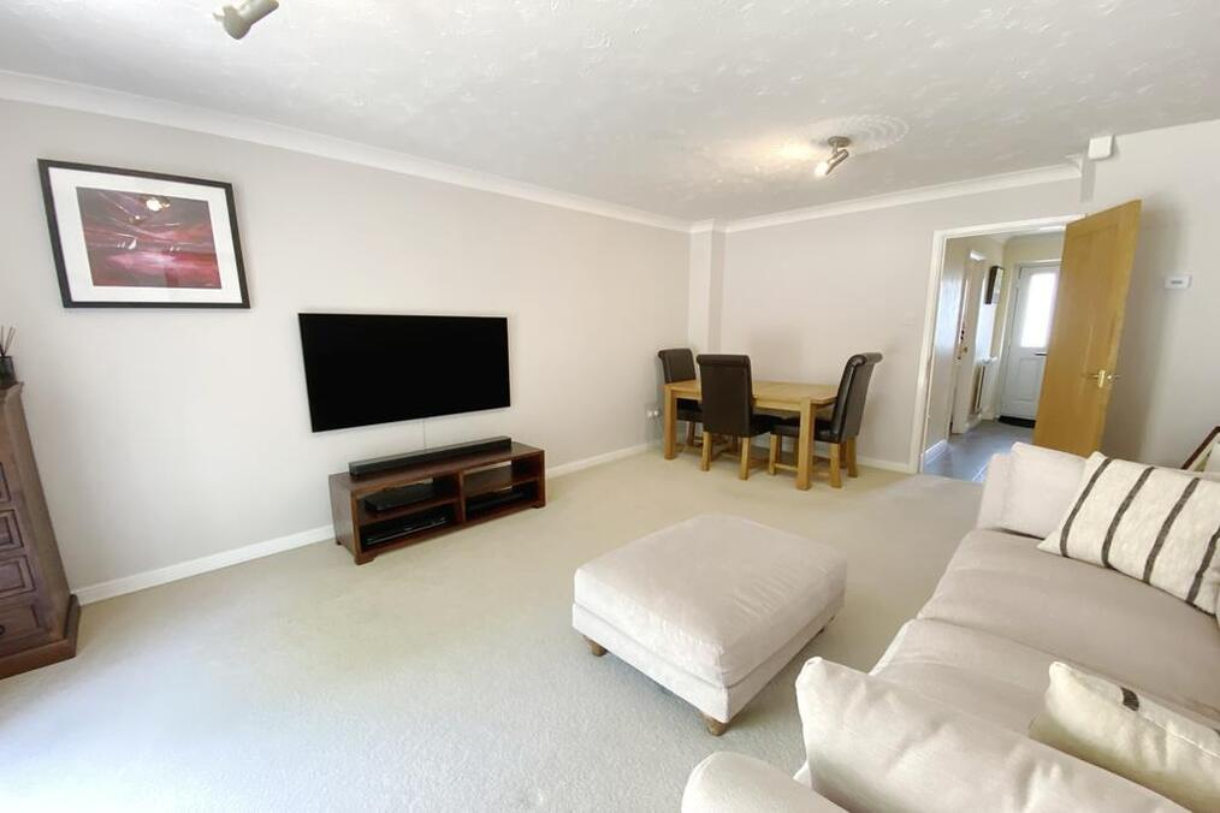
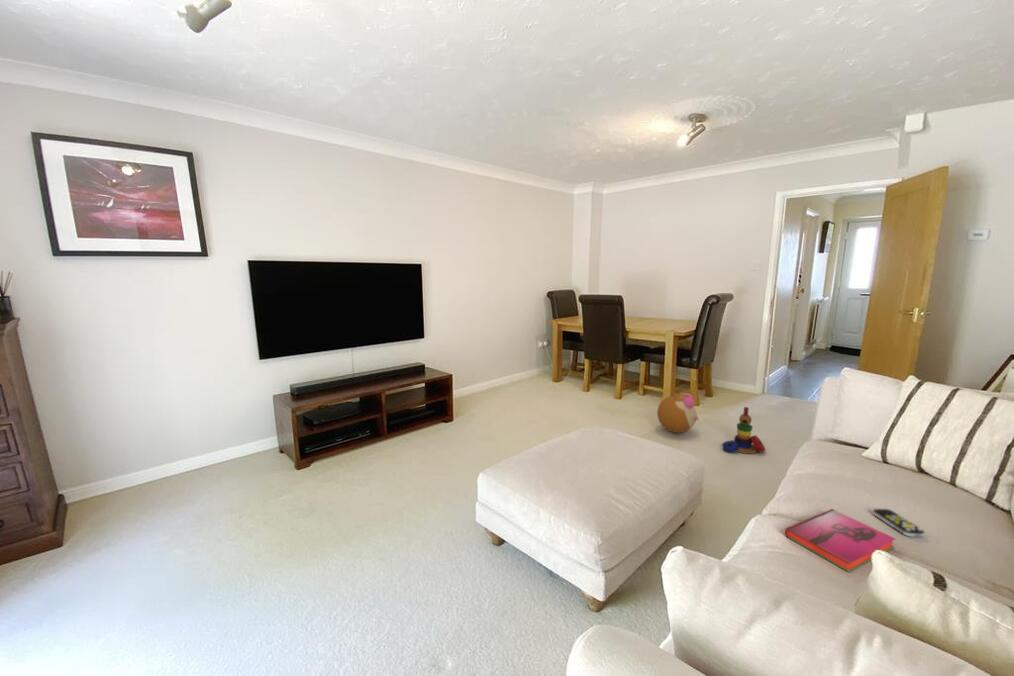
+ remote control (897, 521)
+ stacking toy (745, 429)
+ hardback book (838, 537)
+ plush toy (677, 413)
